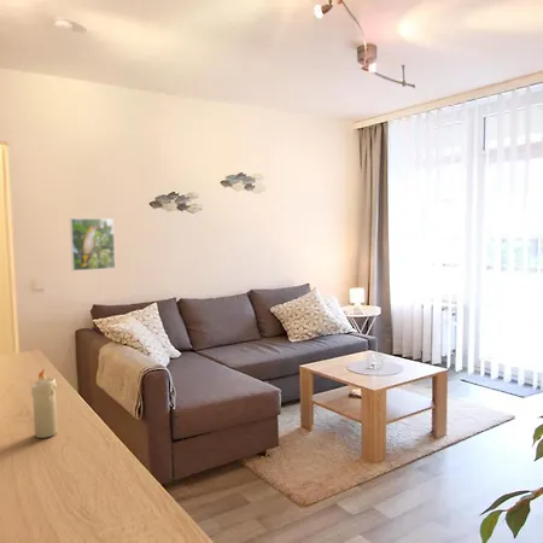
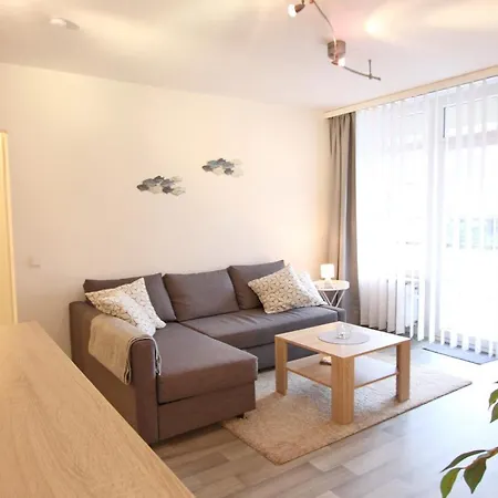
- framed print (93, 244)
- candle (45, 401)
